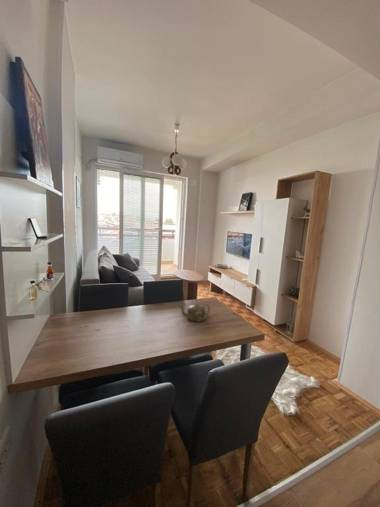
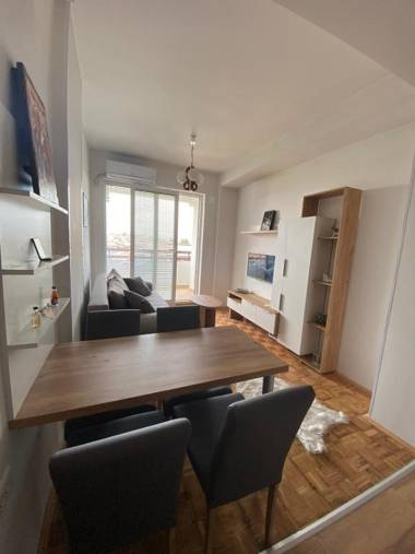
- teapot (194, 310)
